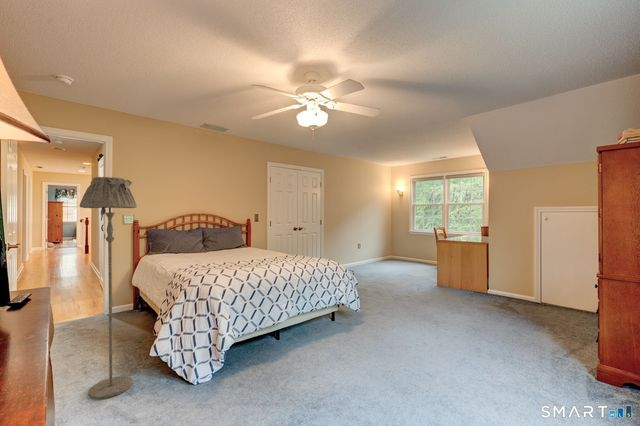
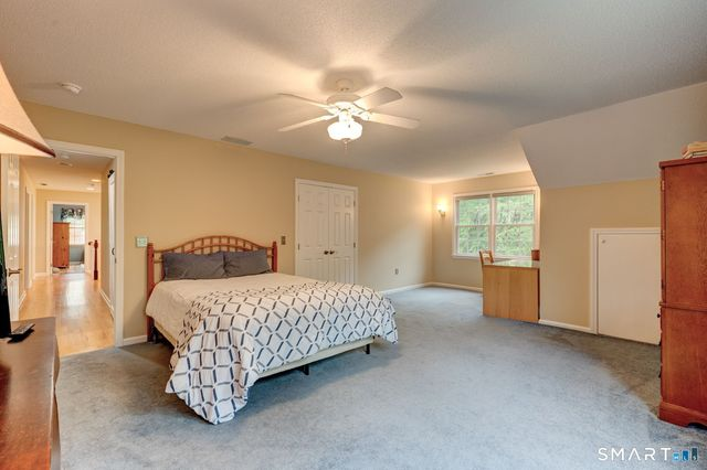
- floor lamp (109, 283)
